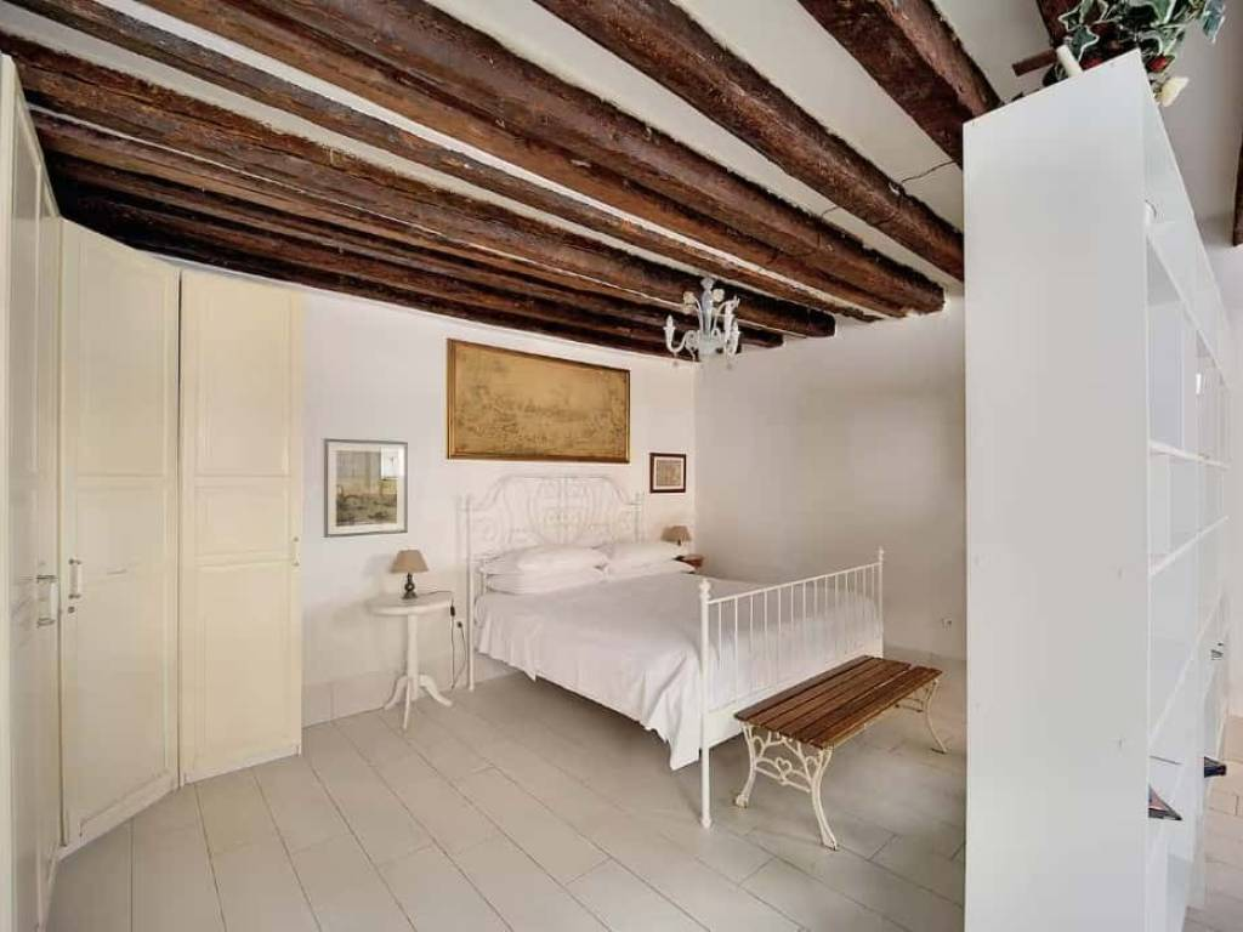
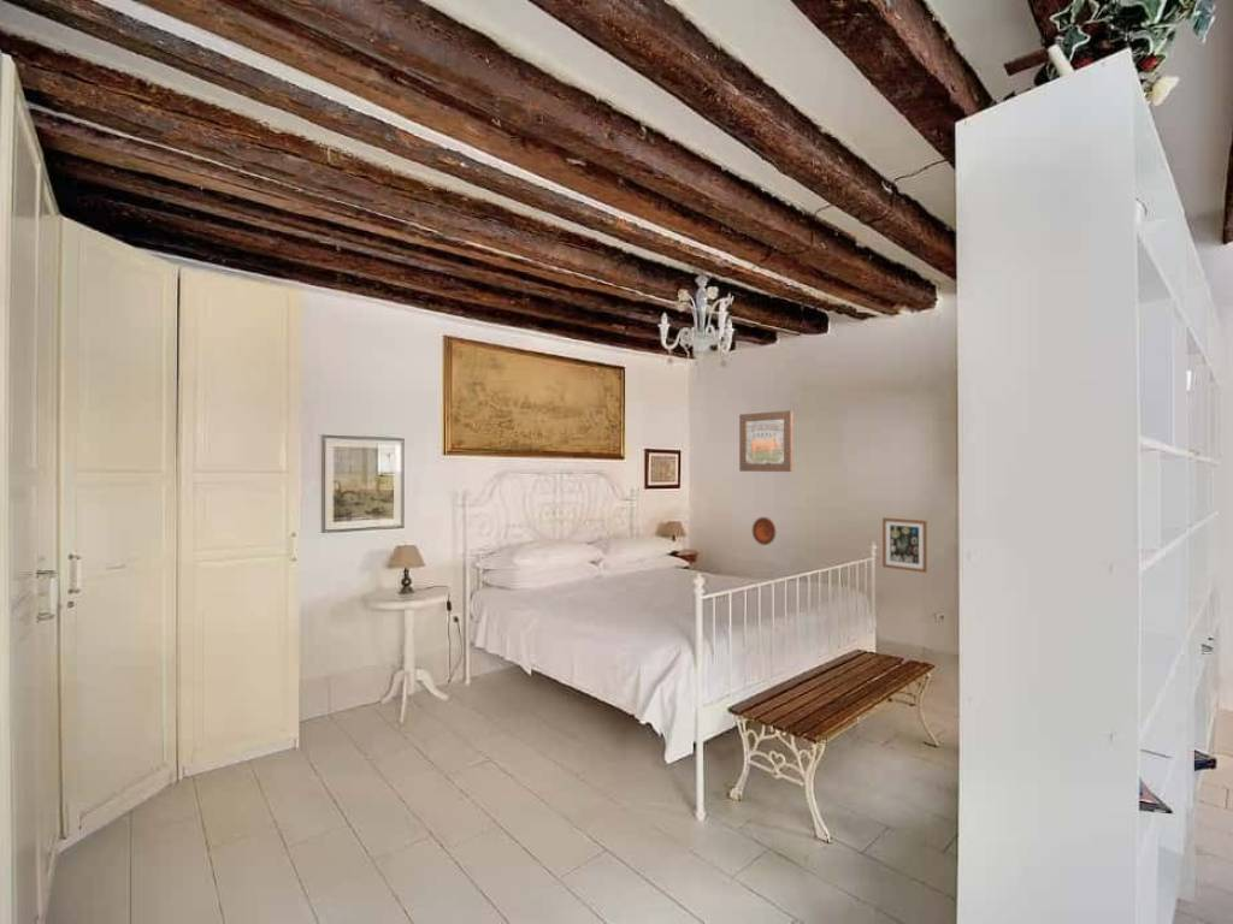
+ decorative plate (763, 531)
+ wall art (903, 544)
+ wall art (765, 442)
